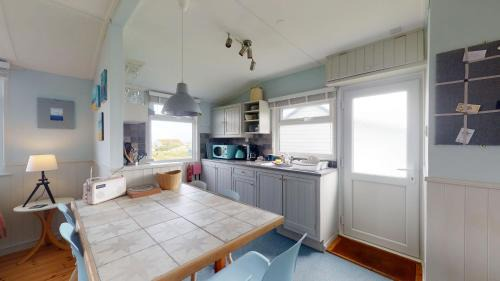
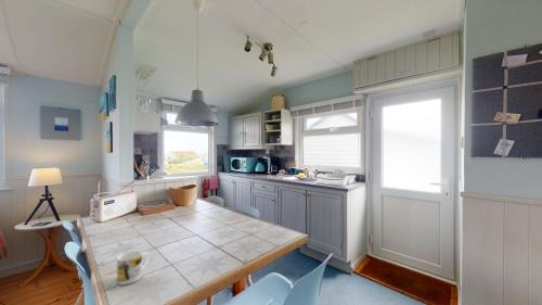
+ mug (134, 264)
